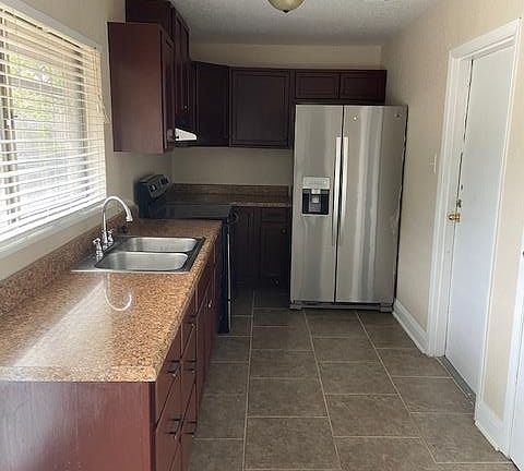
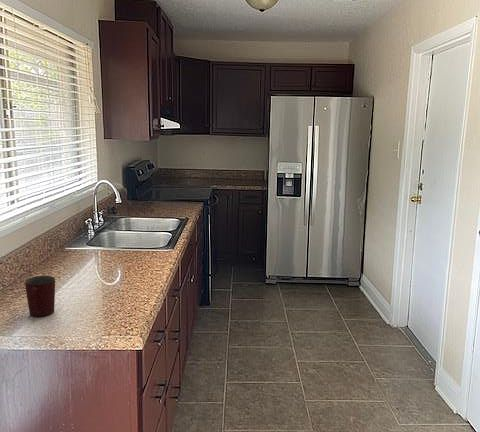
+ mug (39, 298)
